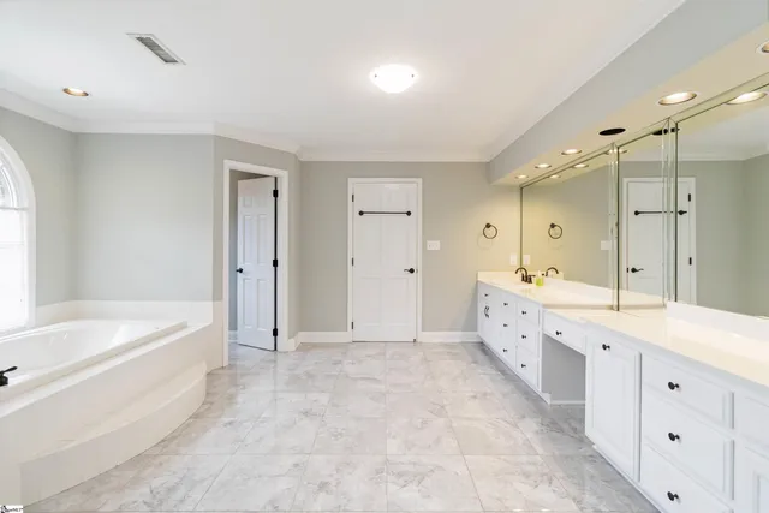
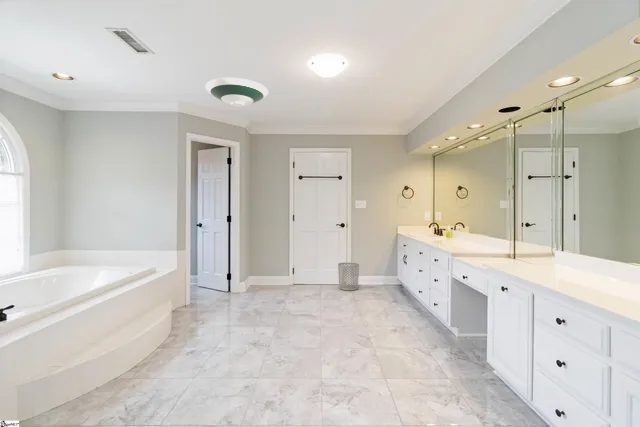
+ waste bin (348, 276)
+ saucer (237, 97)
